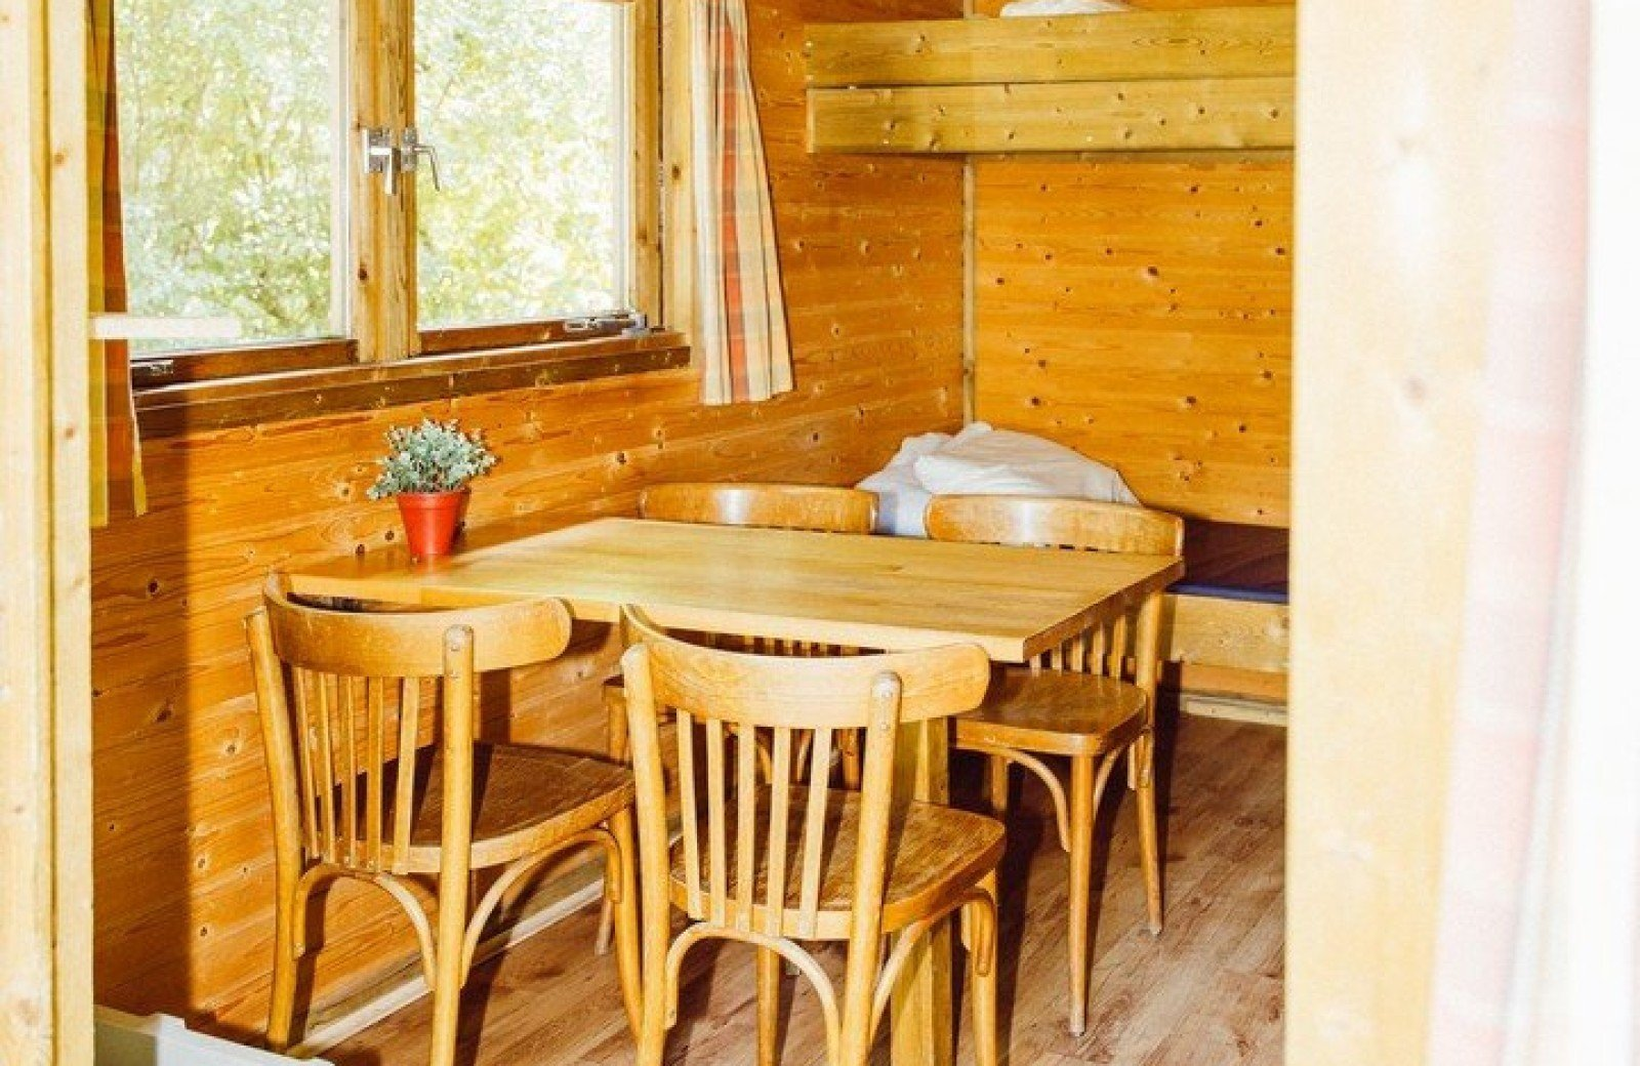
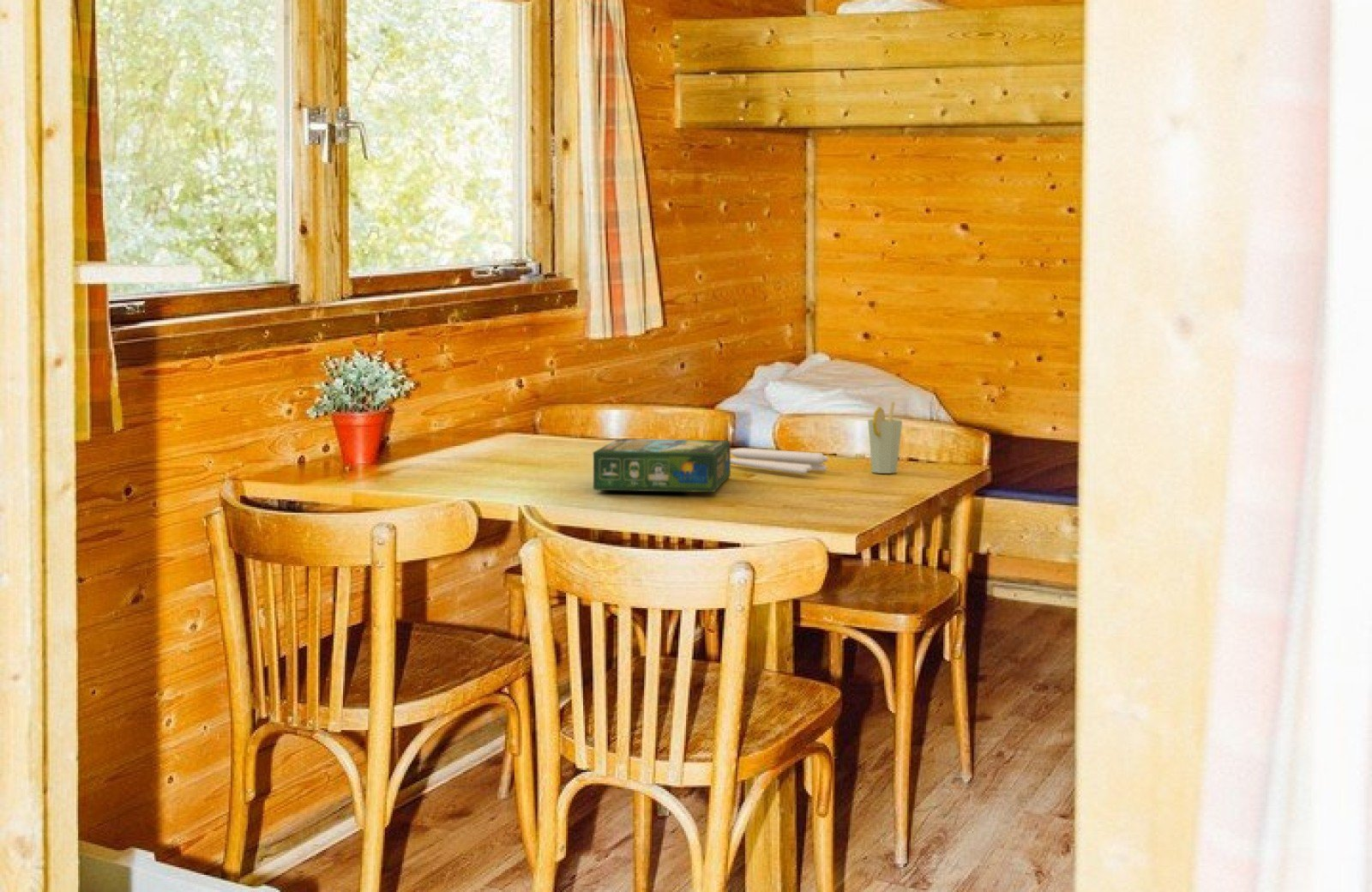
+ board game (664, 464)
+ candle (771, 460)
+ cup (882, 437)
